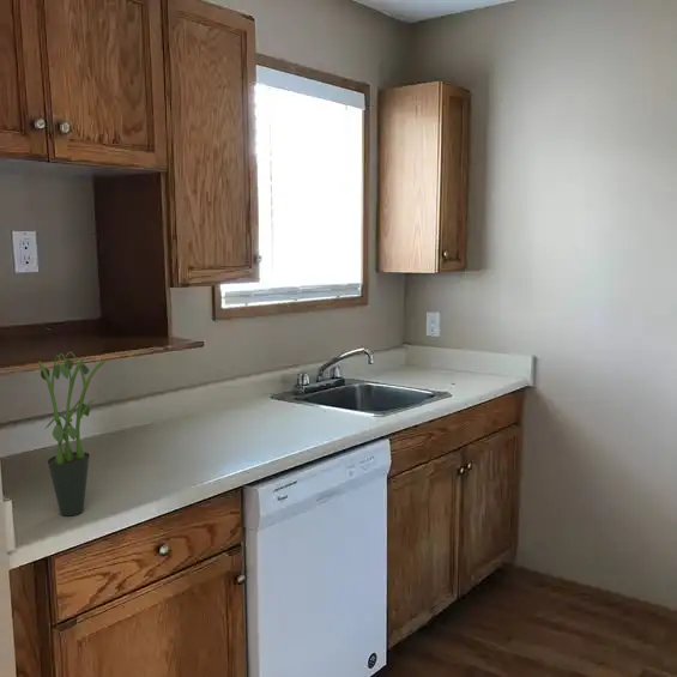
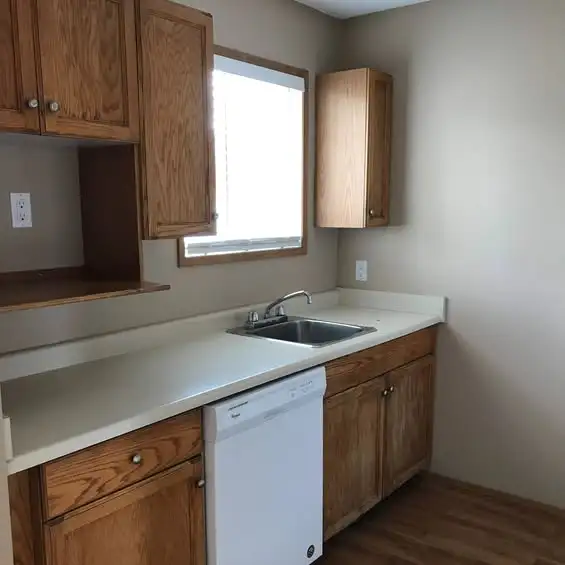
- potted plant (75, 431)
